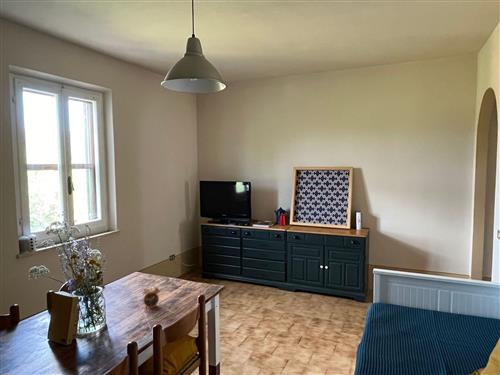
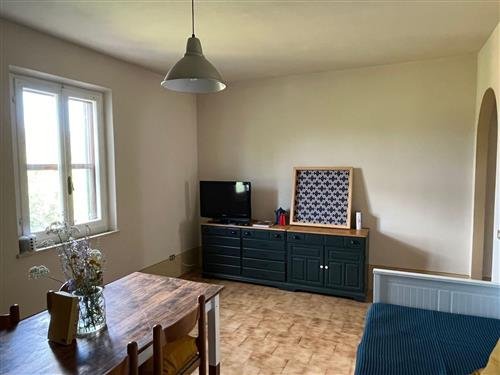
- alarm clock (151, 296)
